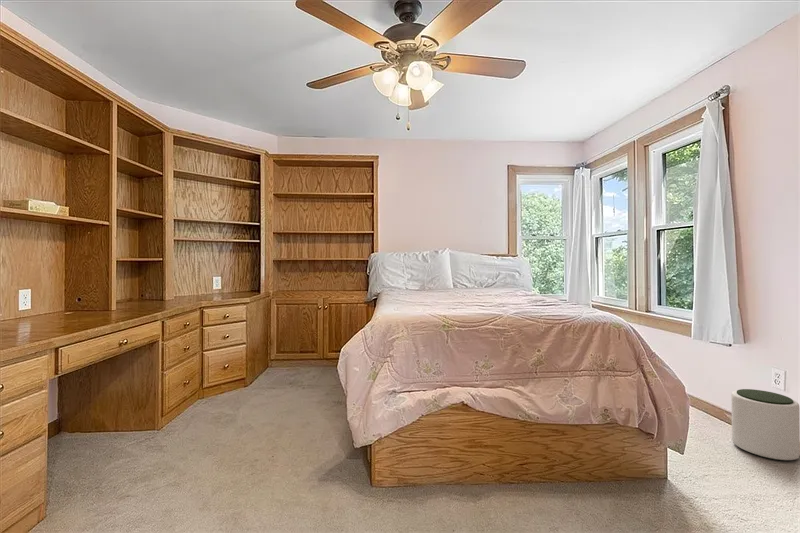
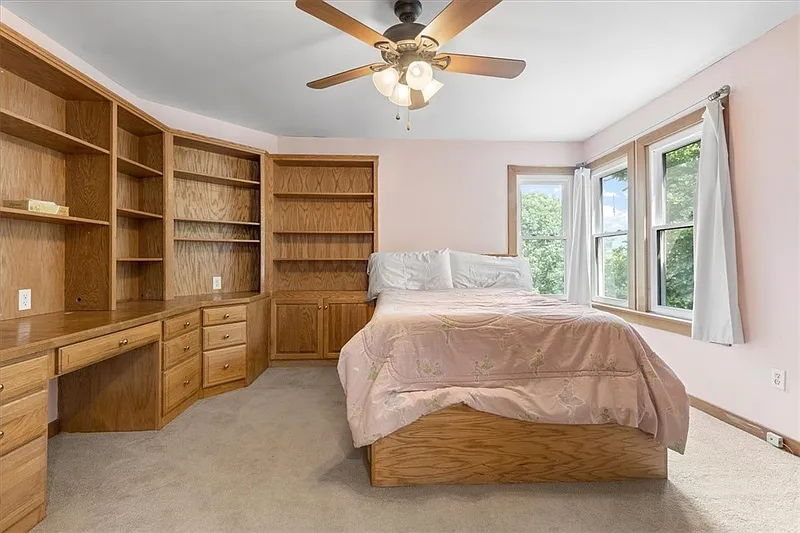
- plant pot (764, 422)
